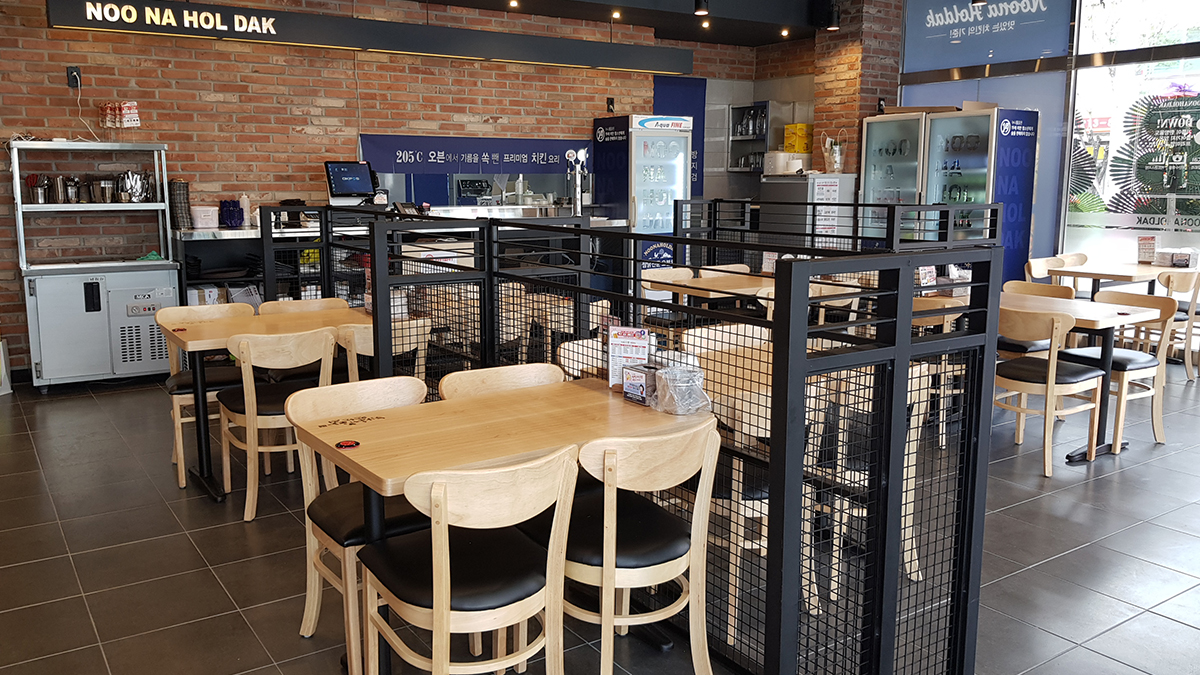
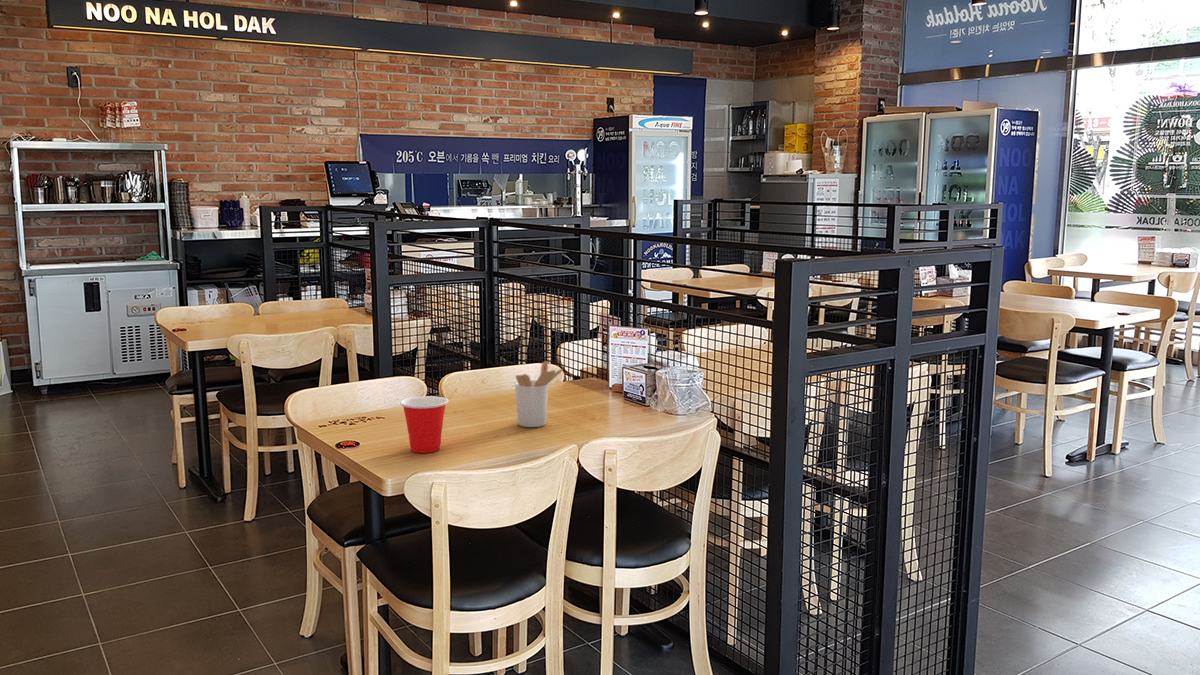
+ cup (424, 425)
+ utensil holder (538, 394)
